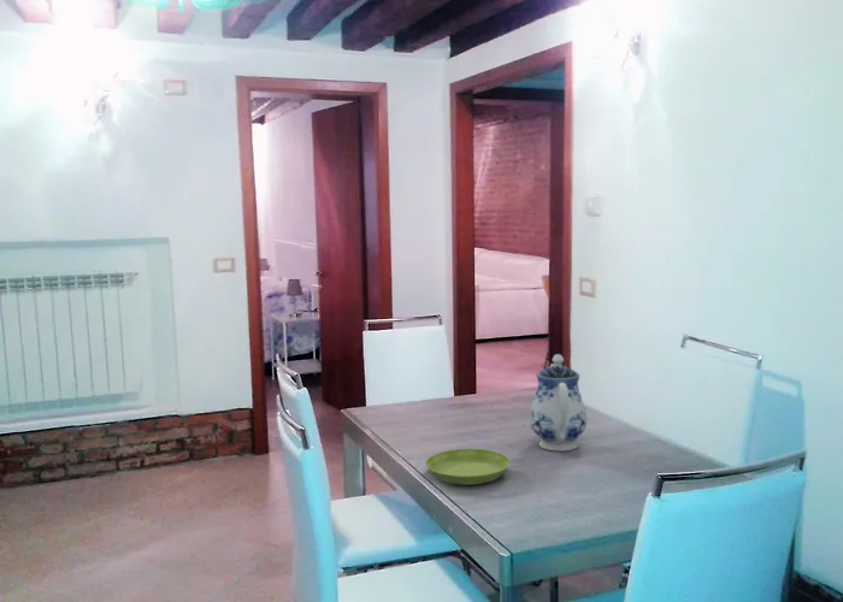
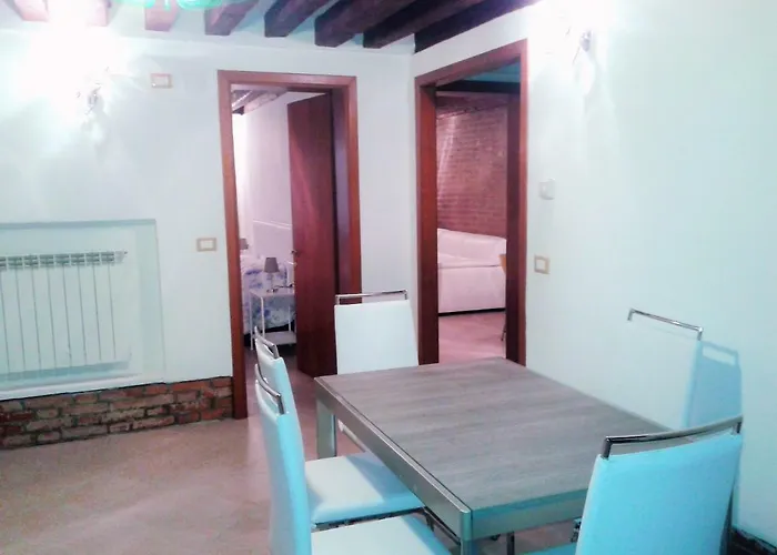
- teapot (558, 400)
- saucer (467, 467)
